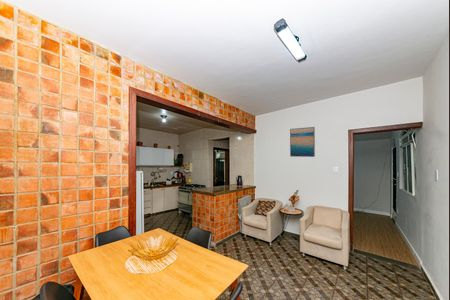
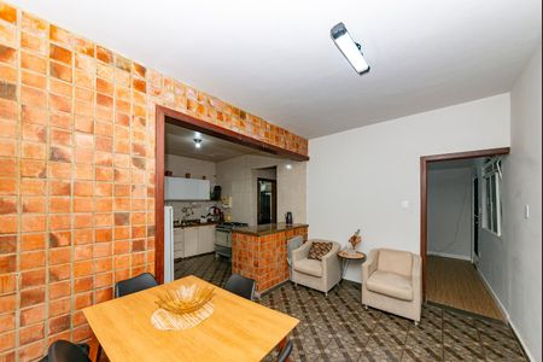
- wall art (302, 142)
